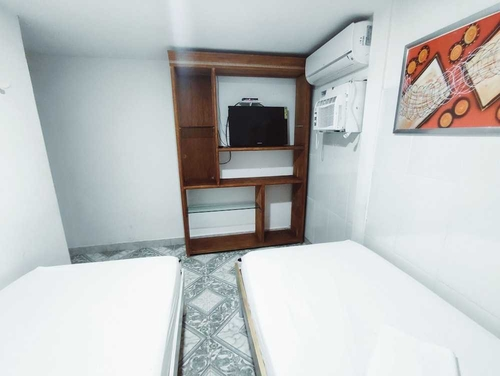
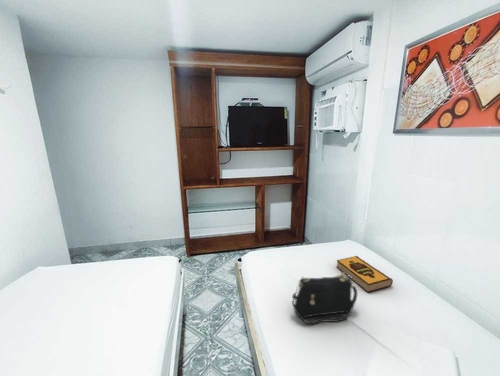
+ handbag (324, 294)
+ hardback book (362, 271)
